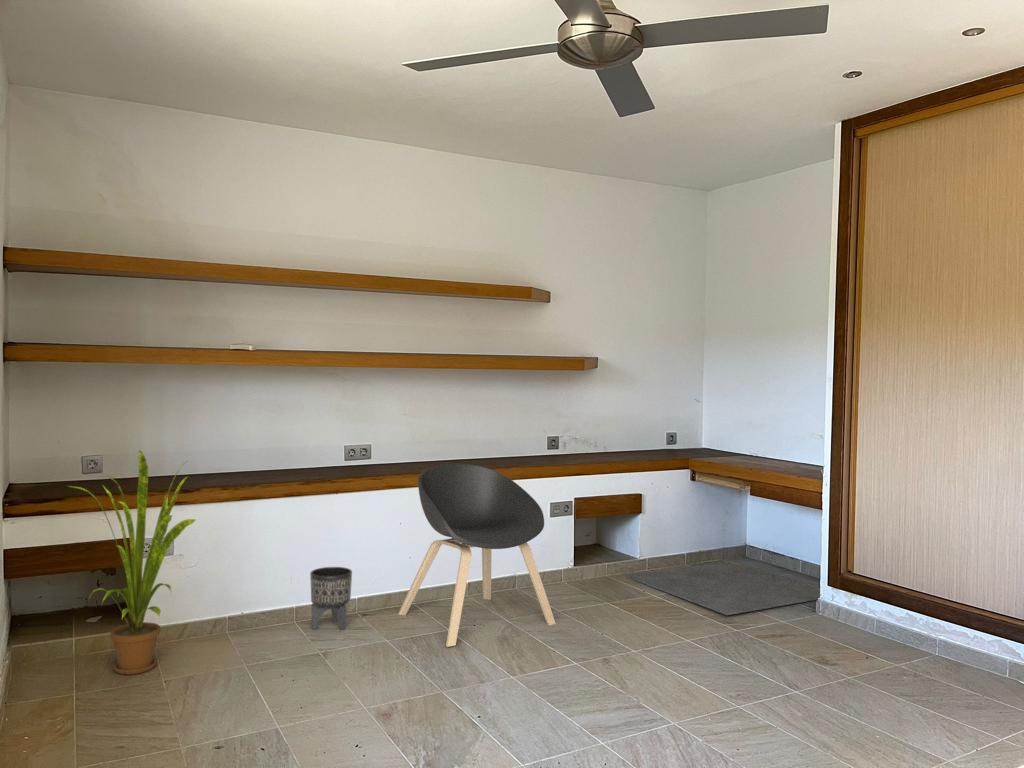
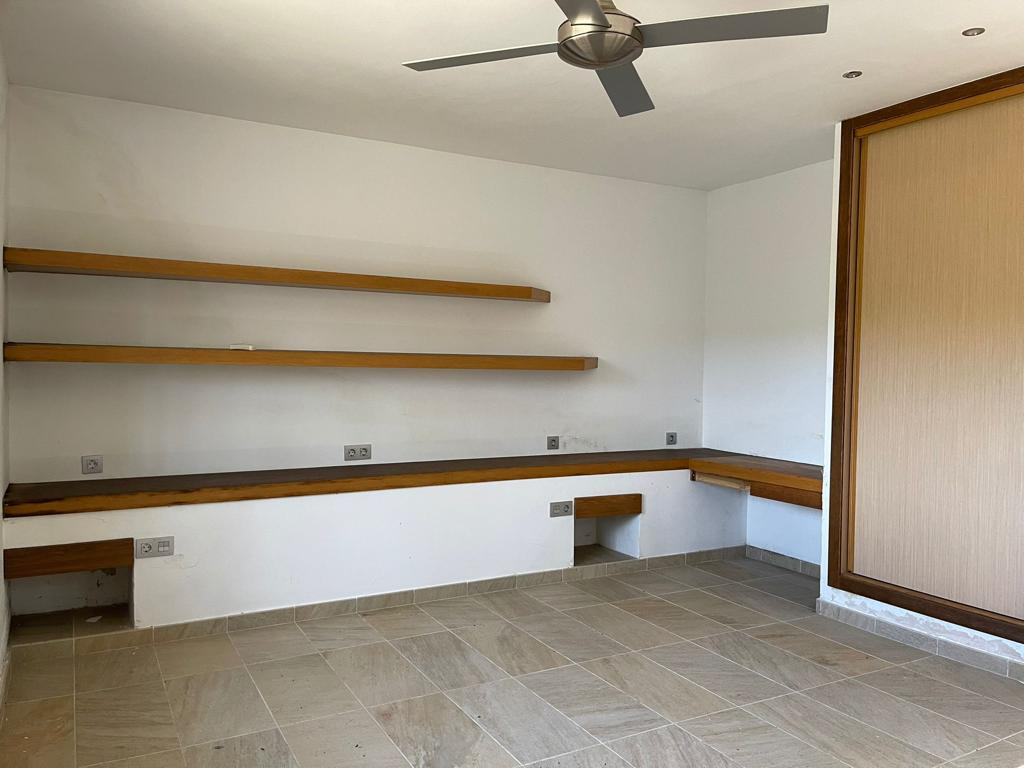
- planter (330, 599)
- door mat (729, 584)
- chair (474, 544)
- house plant (132, 560)
